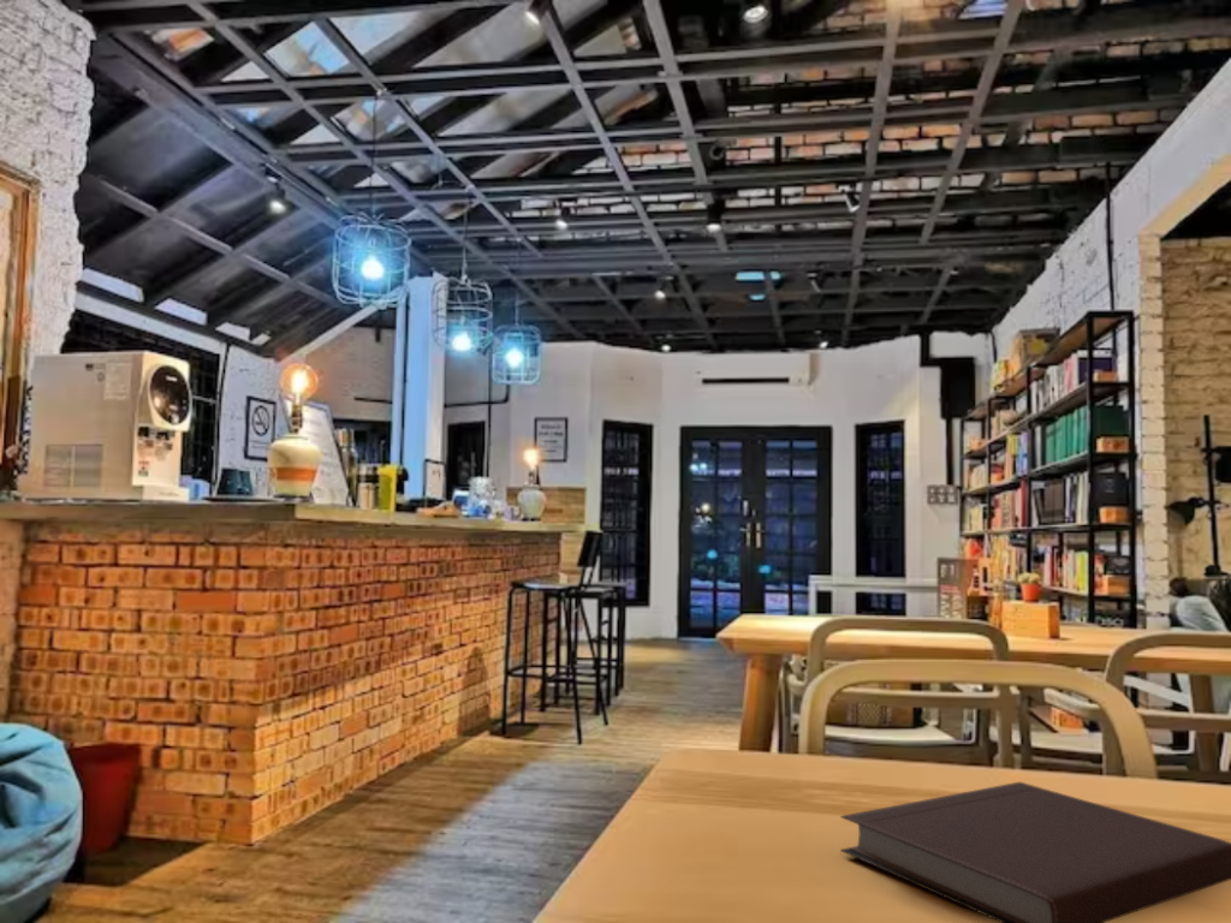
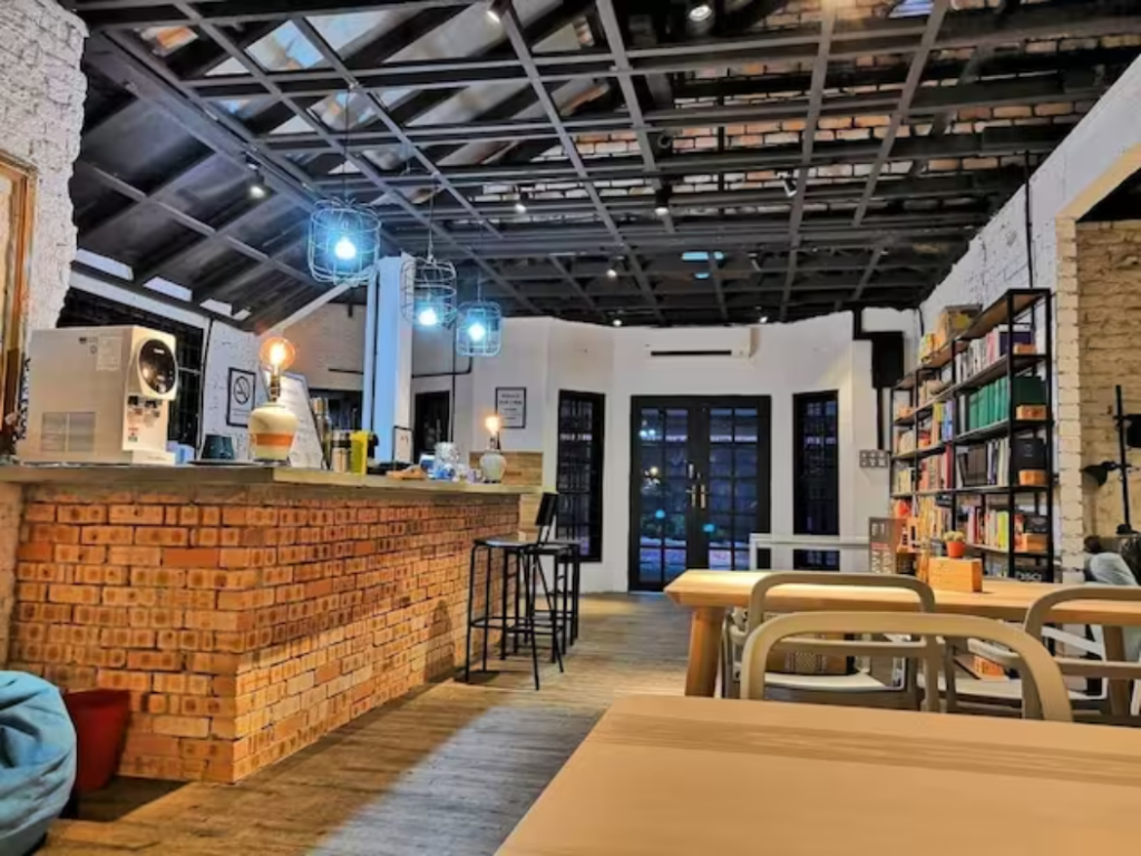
- notebook (1033, 847)
